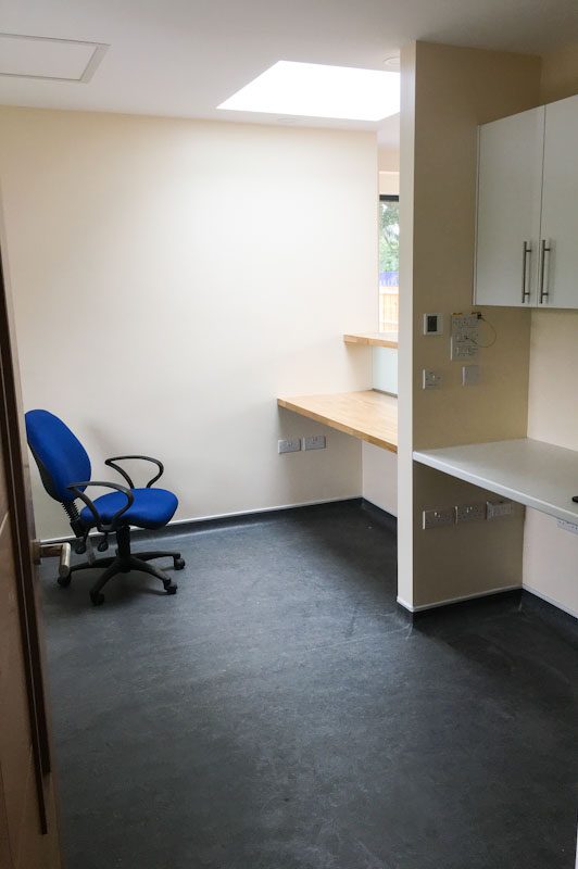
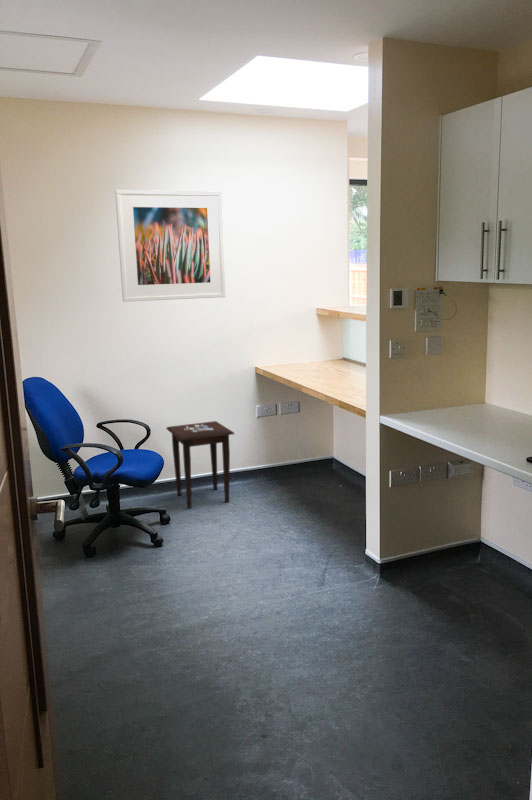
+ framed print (172, 246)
+ side table (211, 462)
